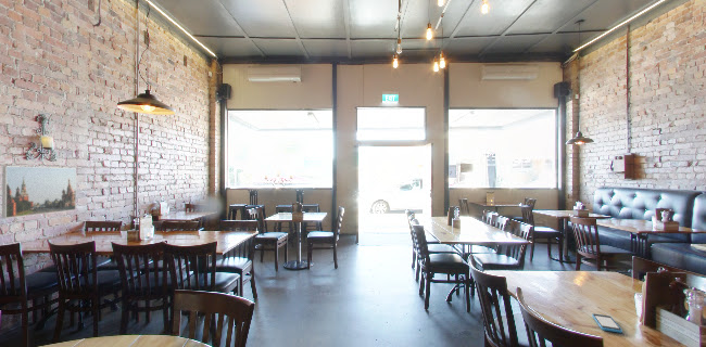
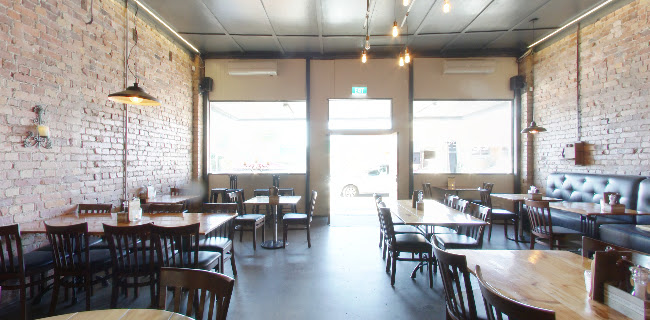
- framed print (42, 190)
- smartphone (606, 322)
